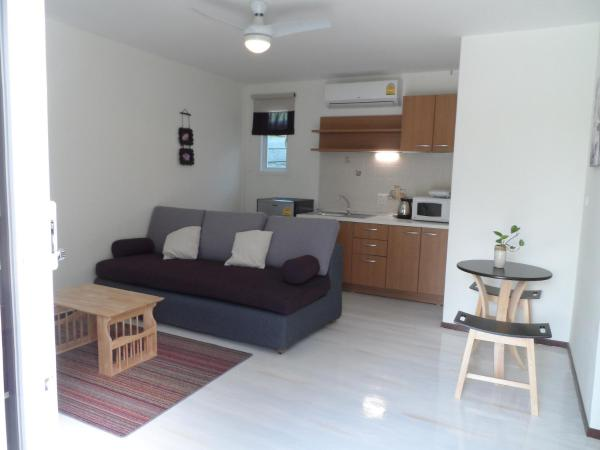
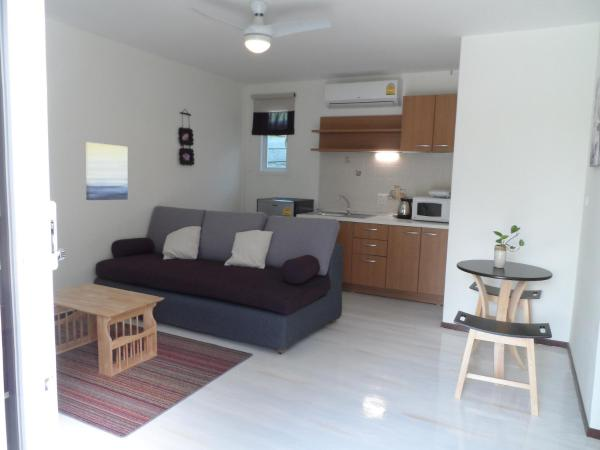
+ wall art (107, 172)
